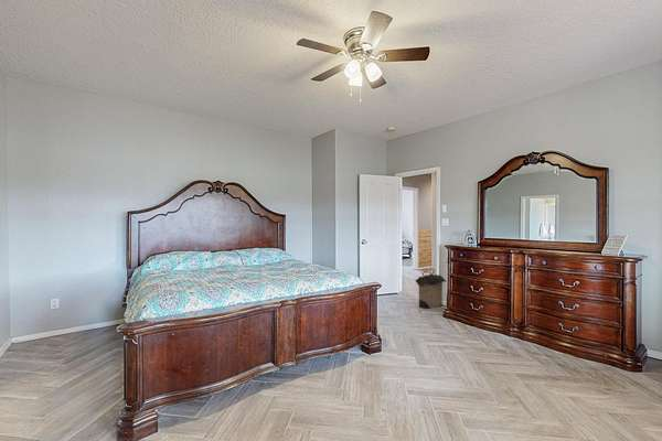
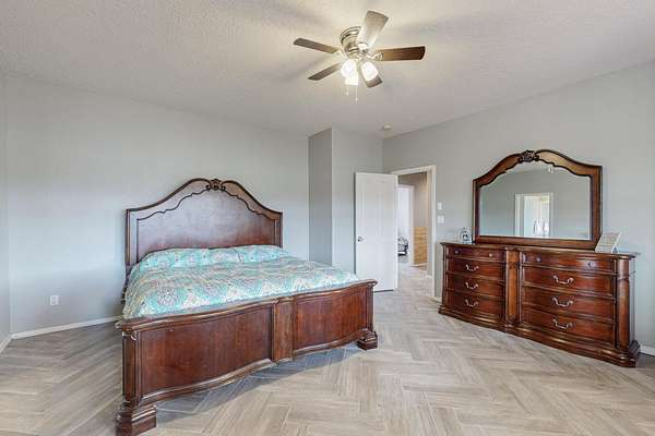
- laundry hamper (430, 286)
